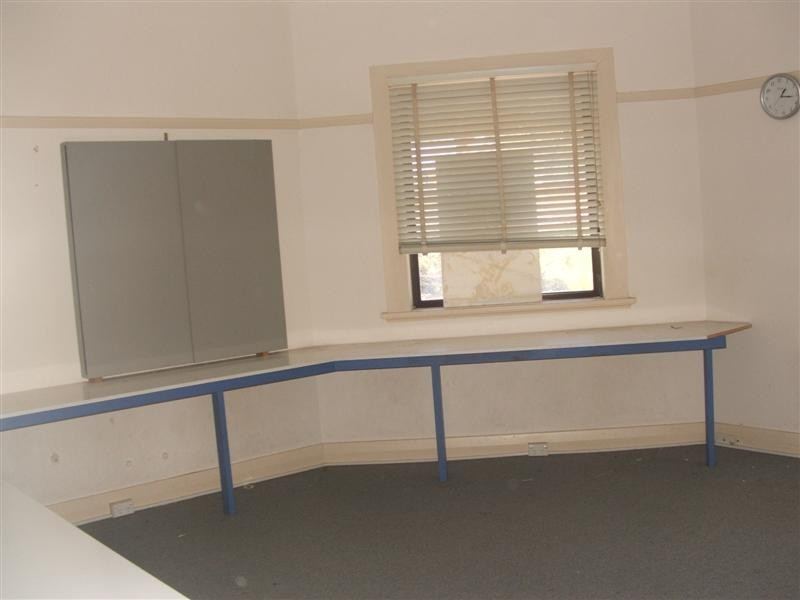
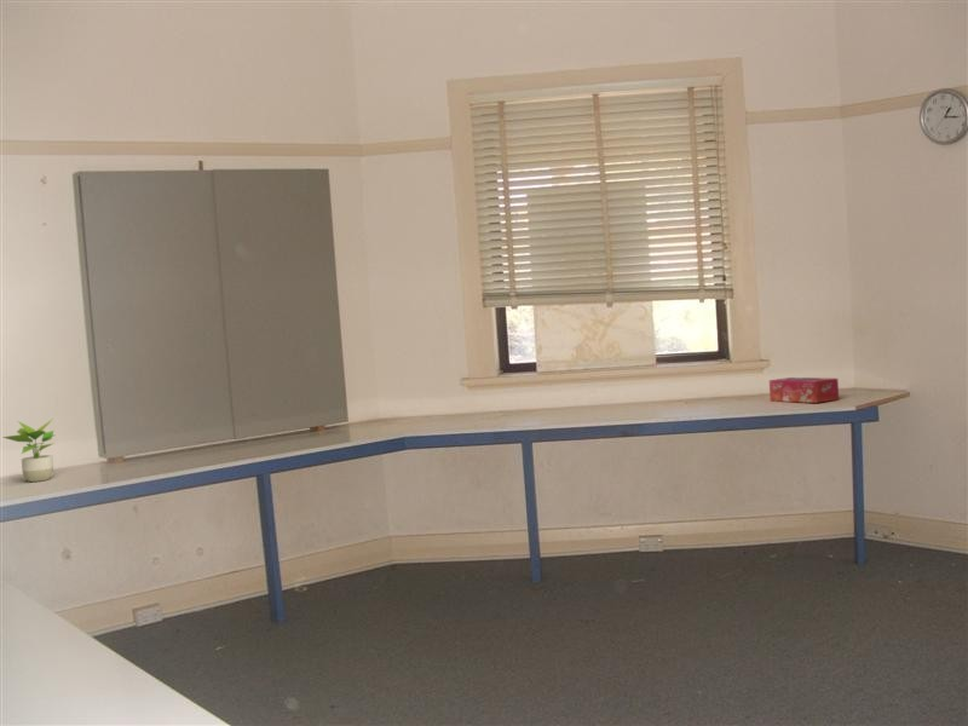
+ potted plant (30, 449)
+ tissue box (803, 390)
